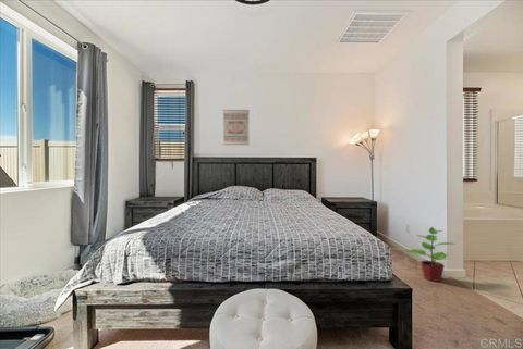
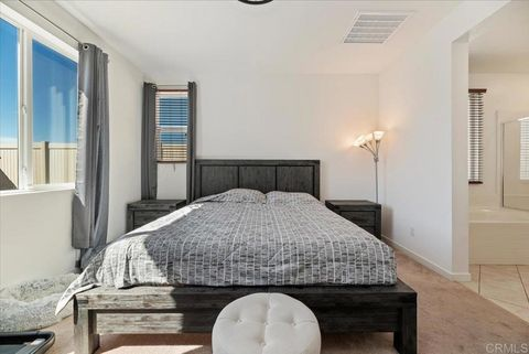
- potted plant (433, 253)
- wall art (235, 127)
